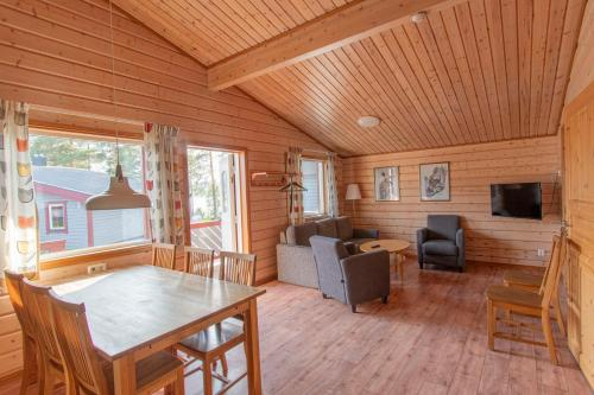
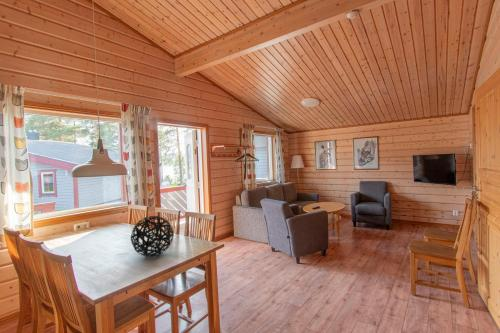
+ decorative orb (152, 236)
